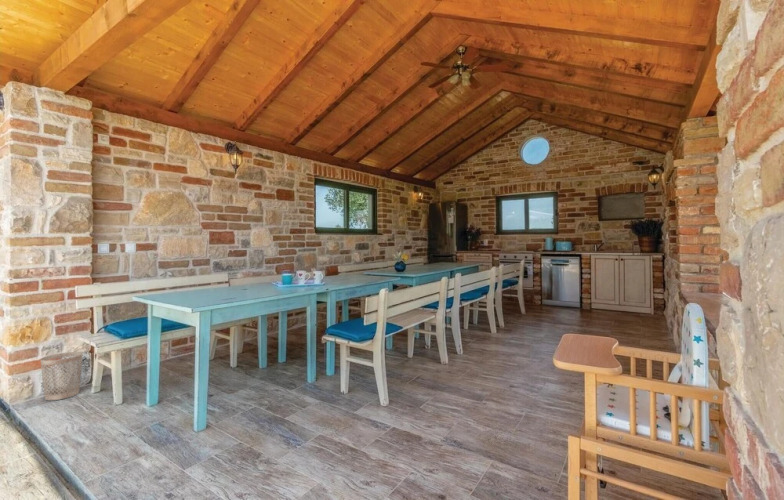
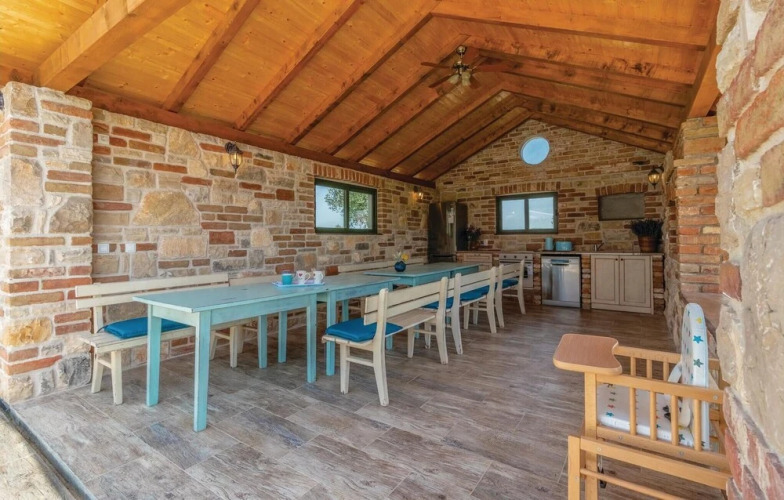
- wastebasket (62, 375)
